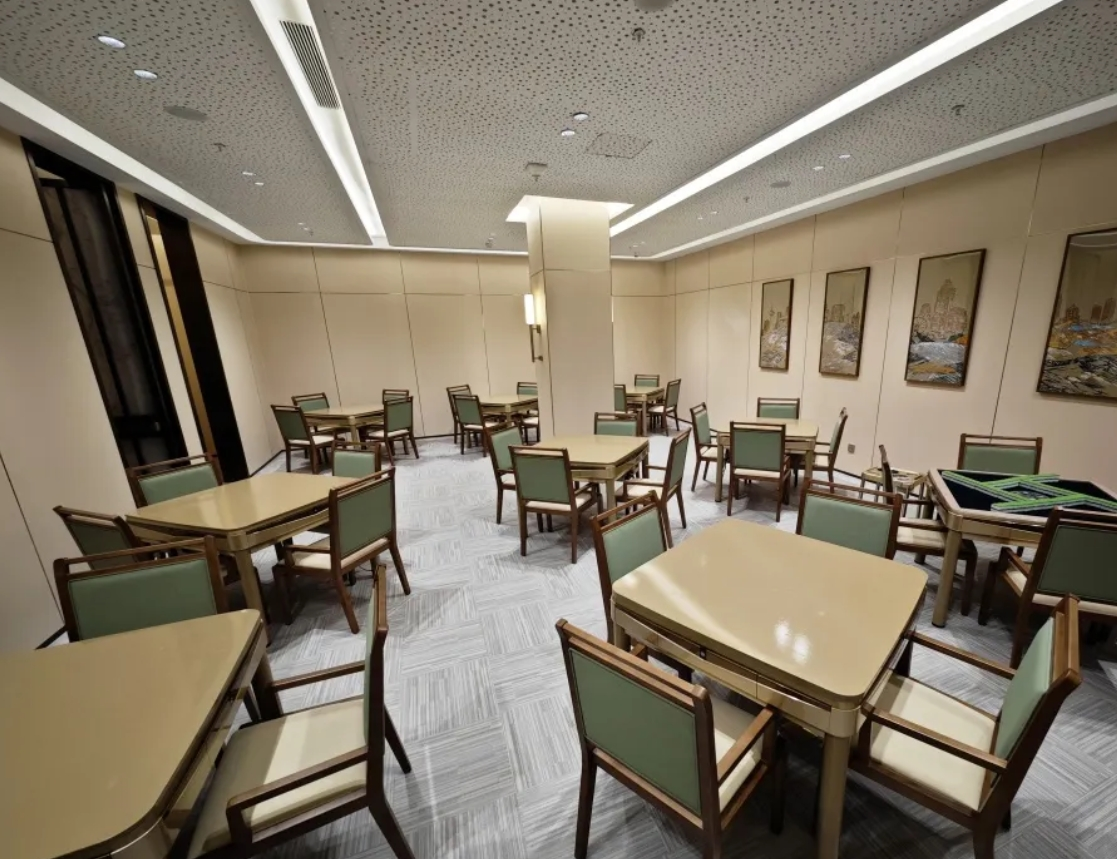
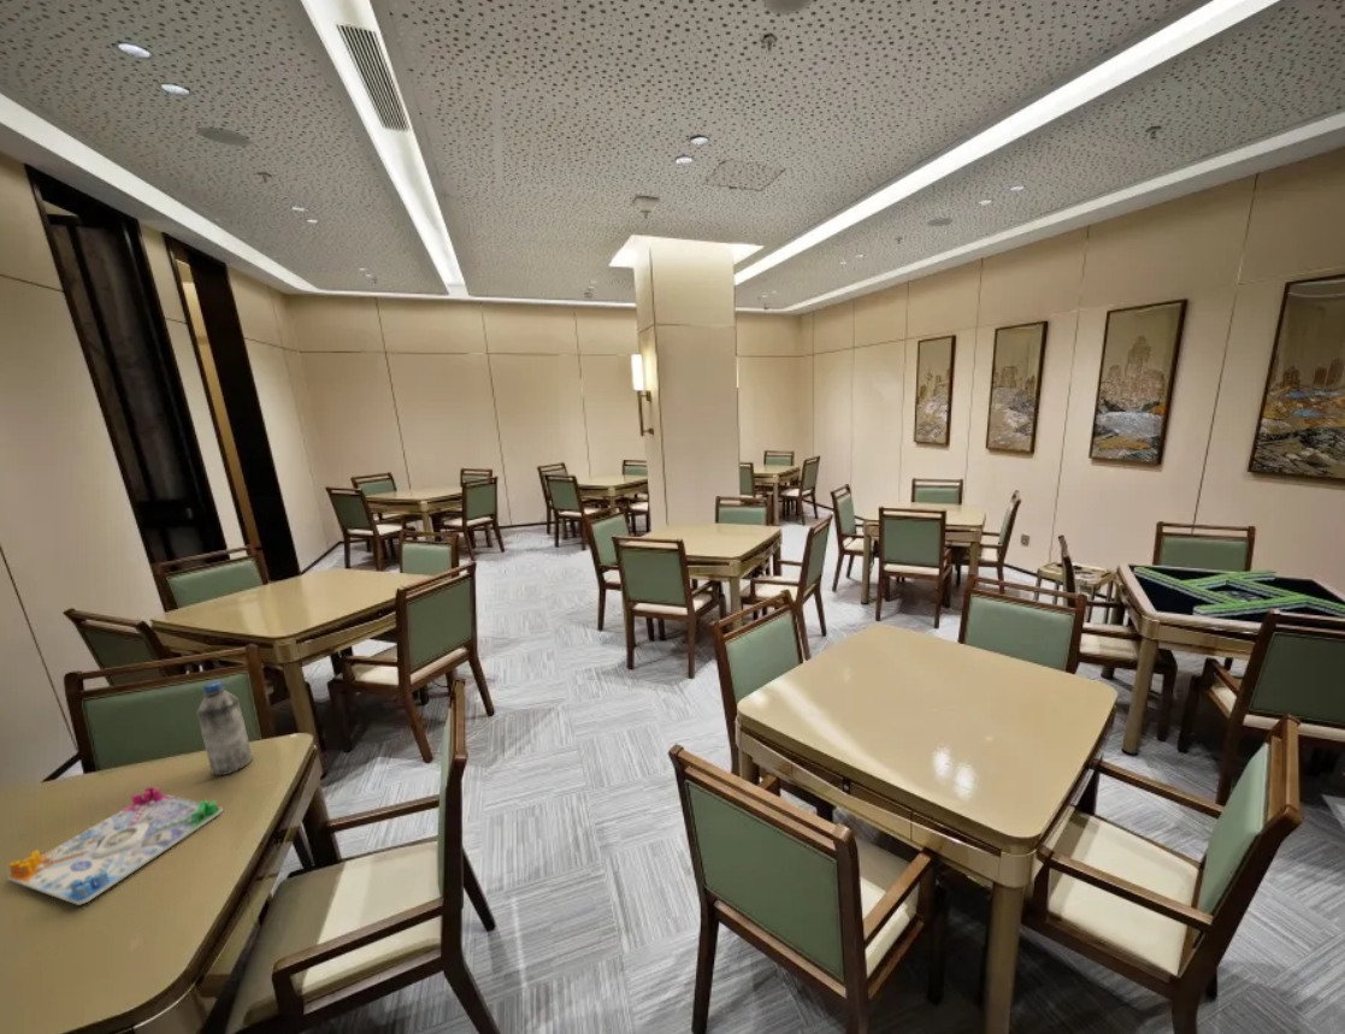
+ water bottle (223, 725)
+ board game (120, 837)
